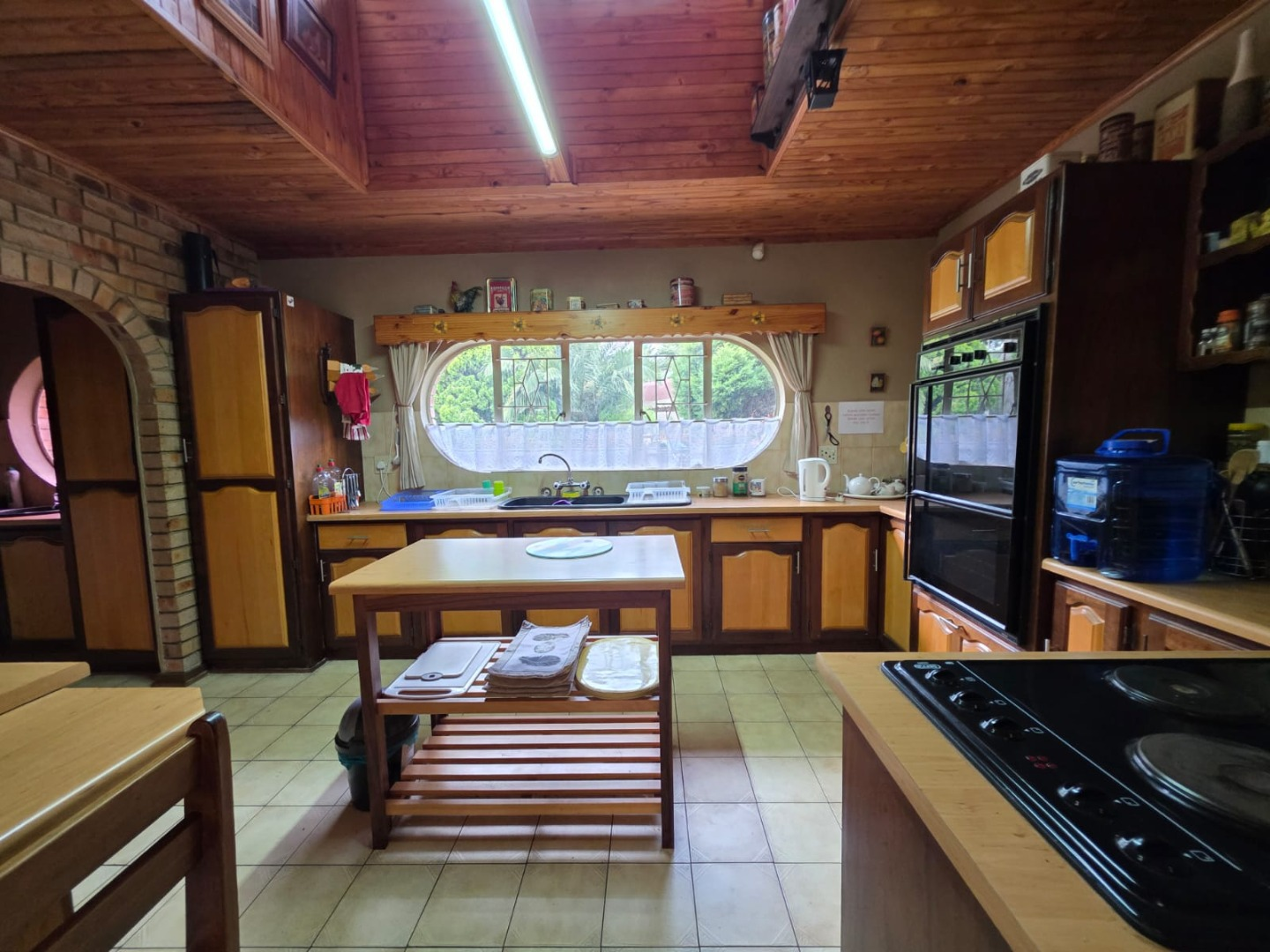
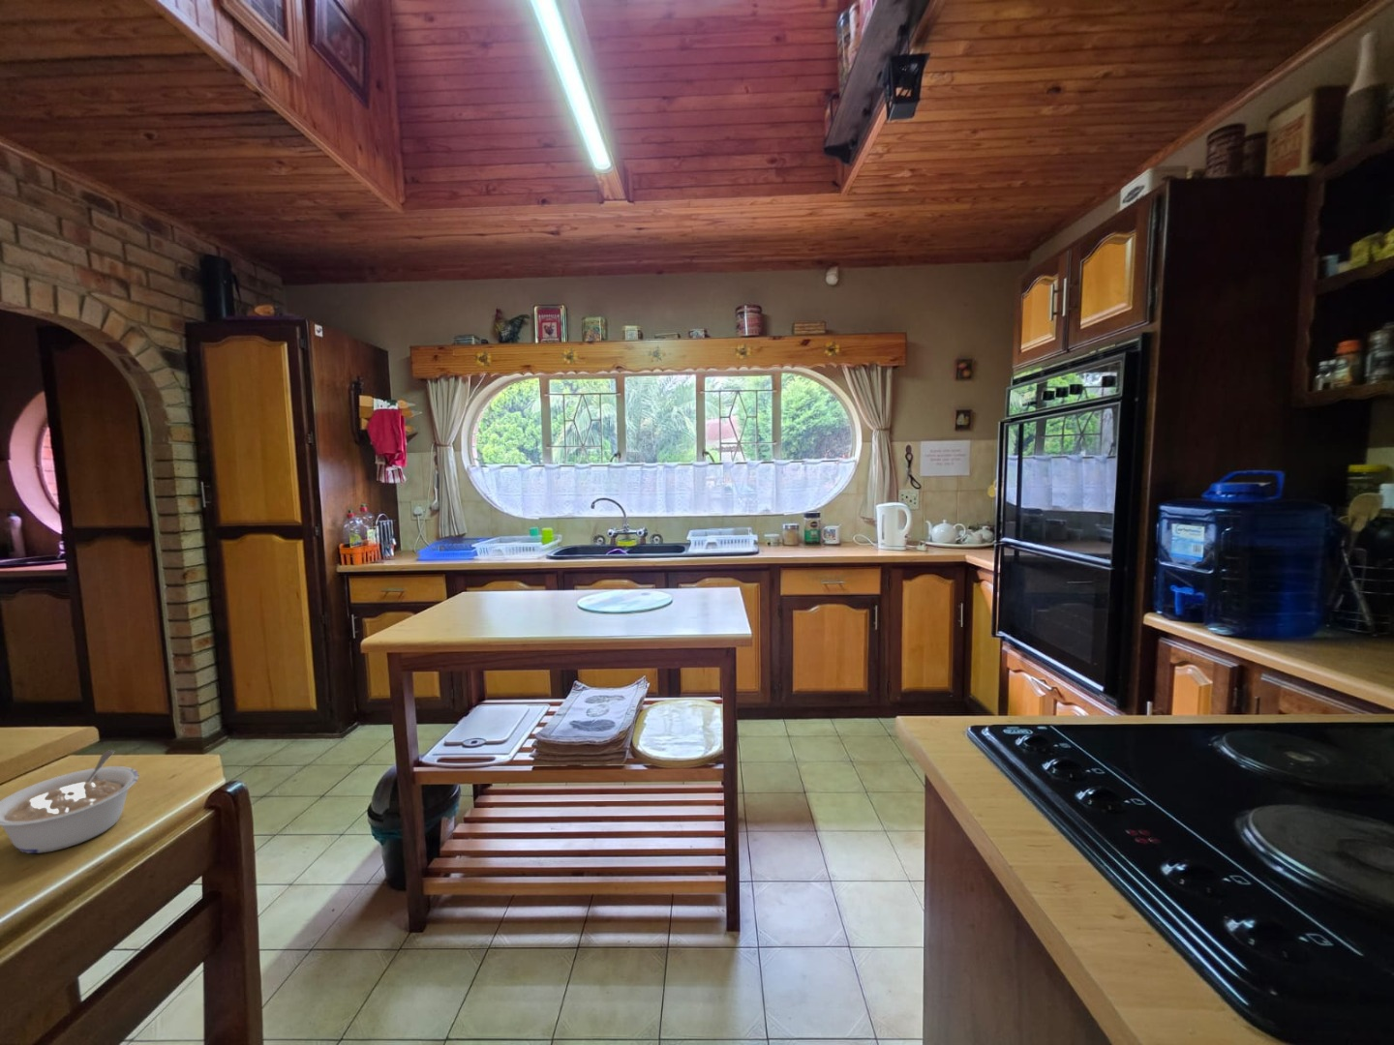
+ legume (67, 806)
